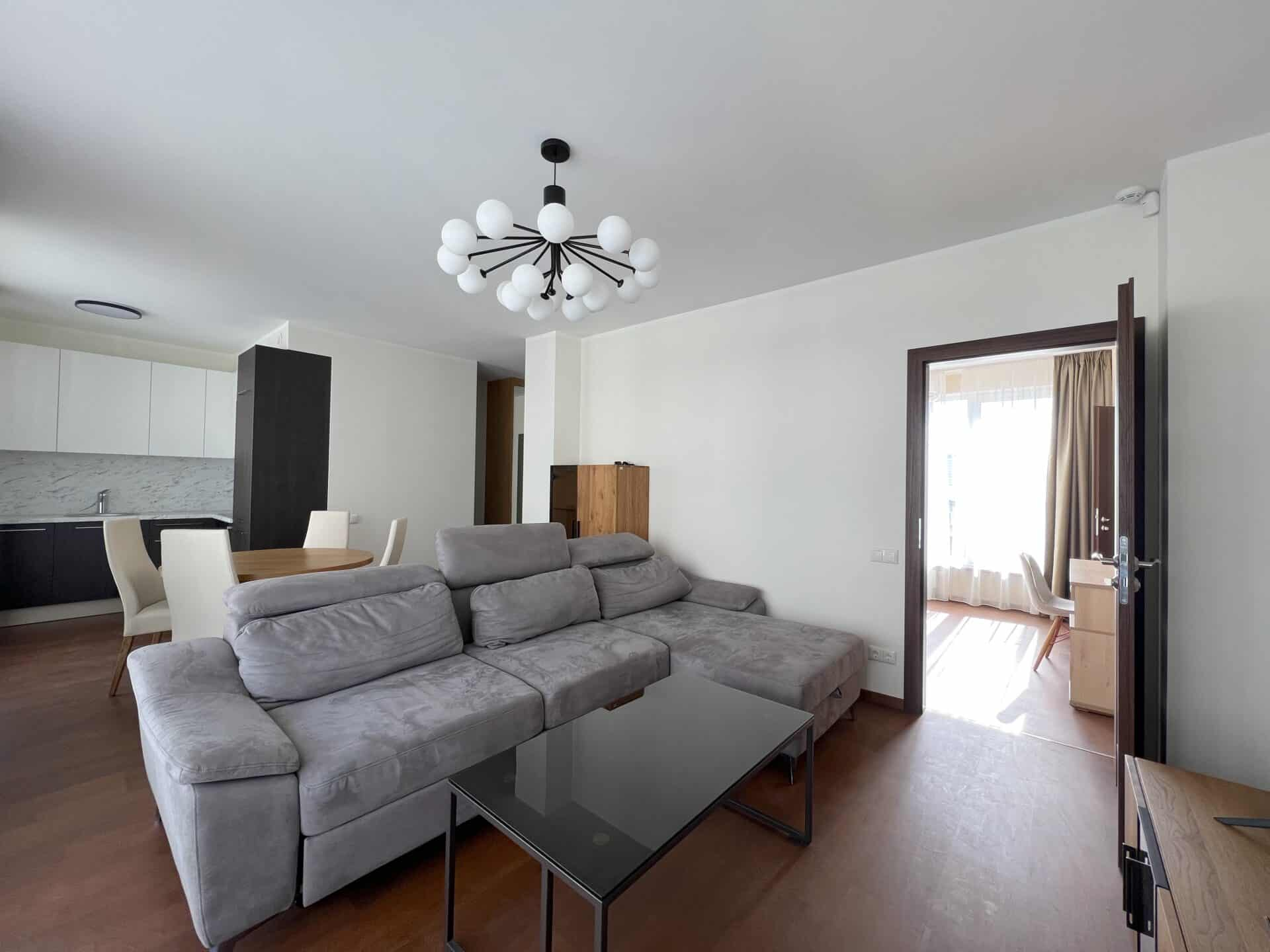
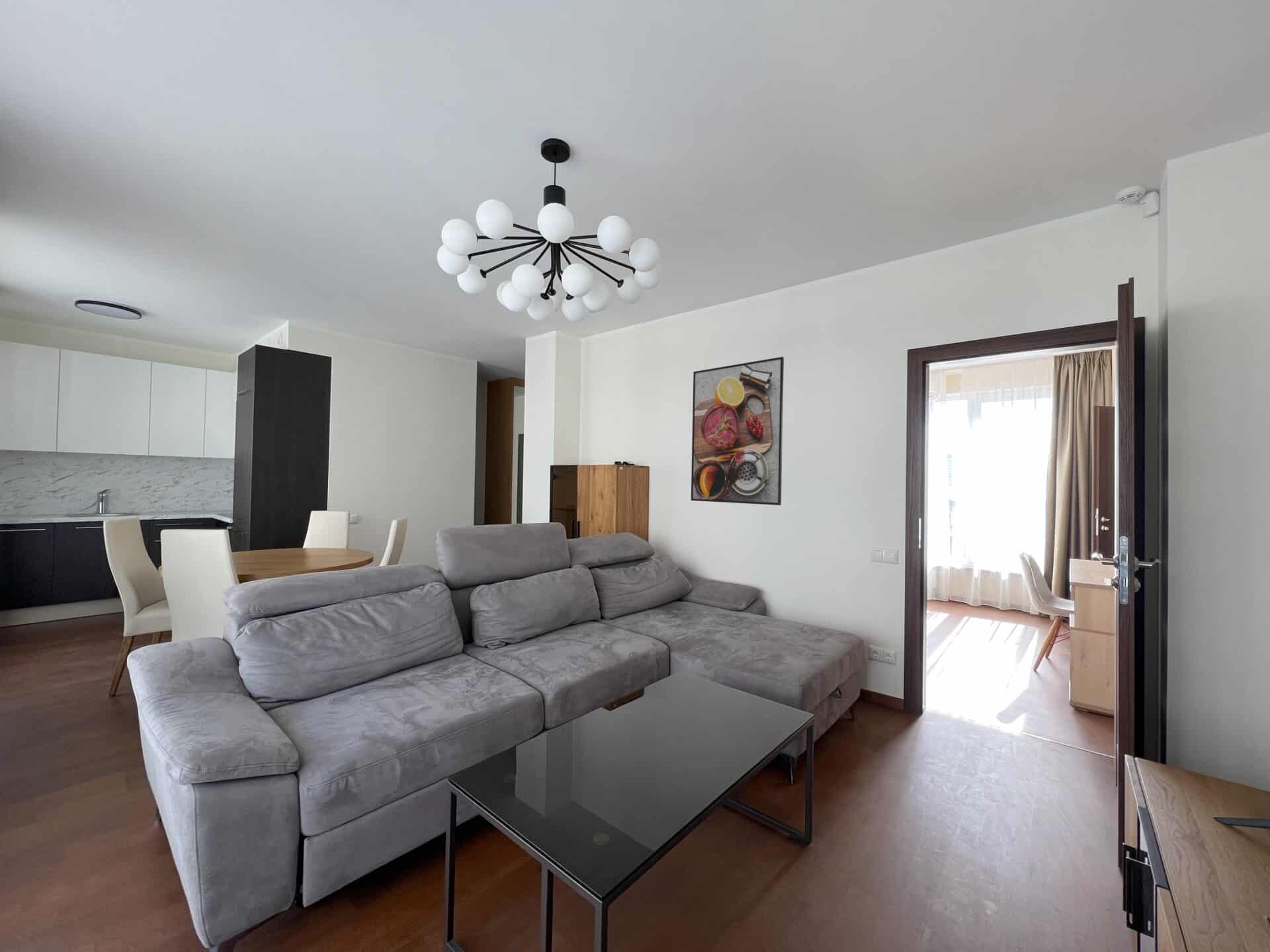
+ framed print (734, 434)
